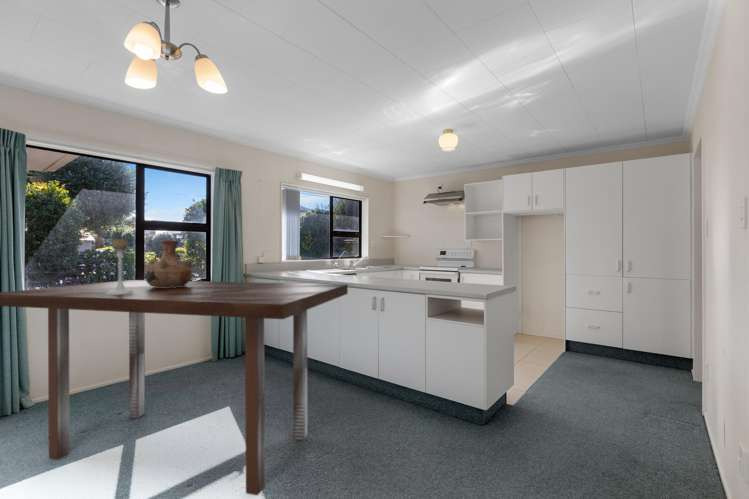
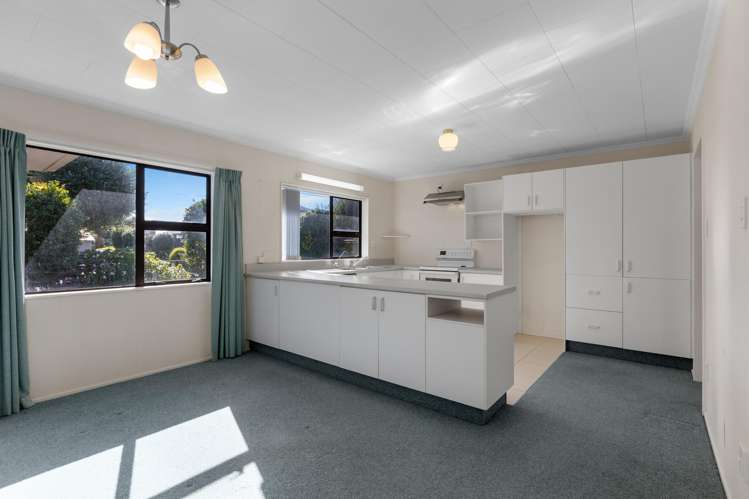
- dining table (144, 367)
- candle holder (120, 265)
- vase (169, 263)
